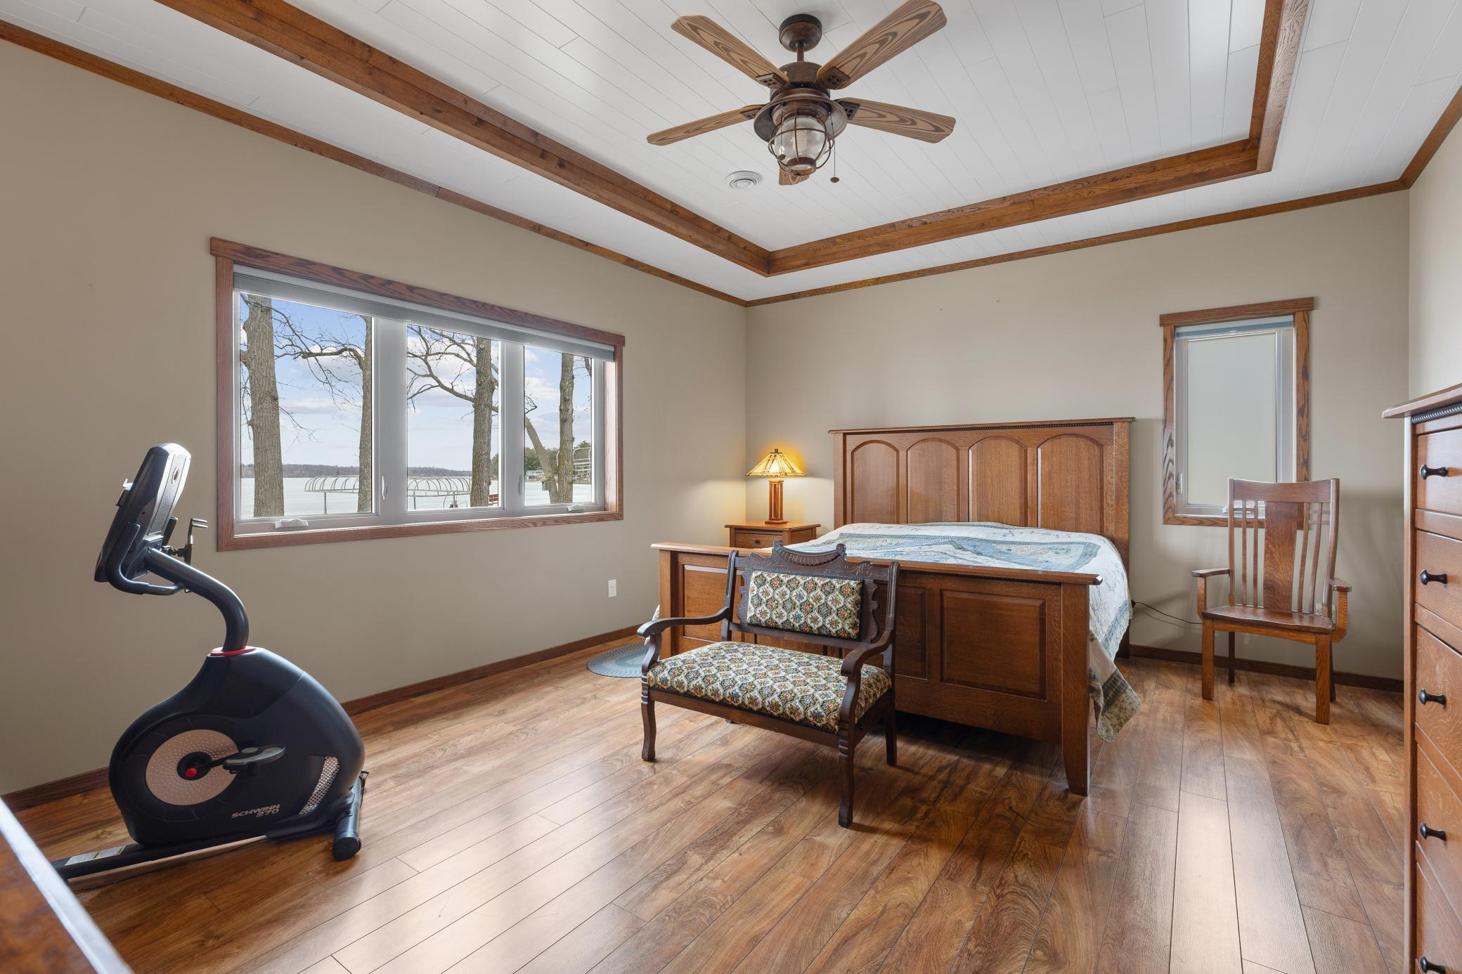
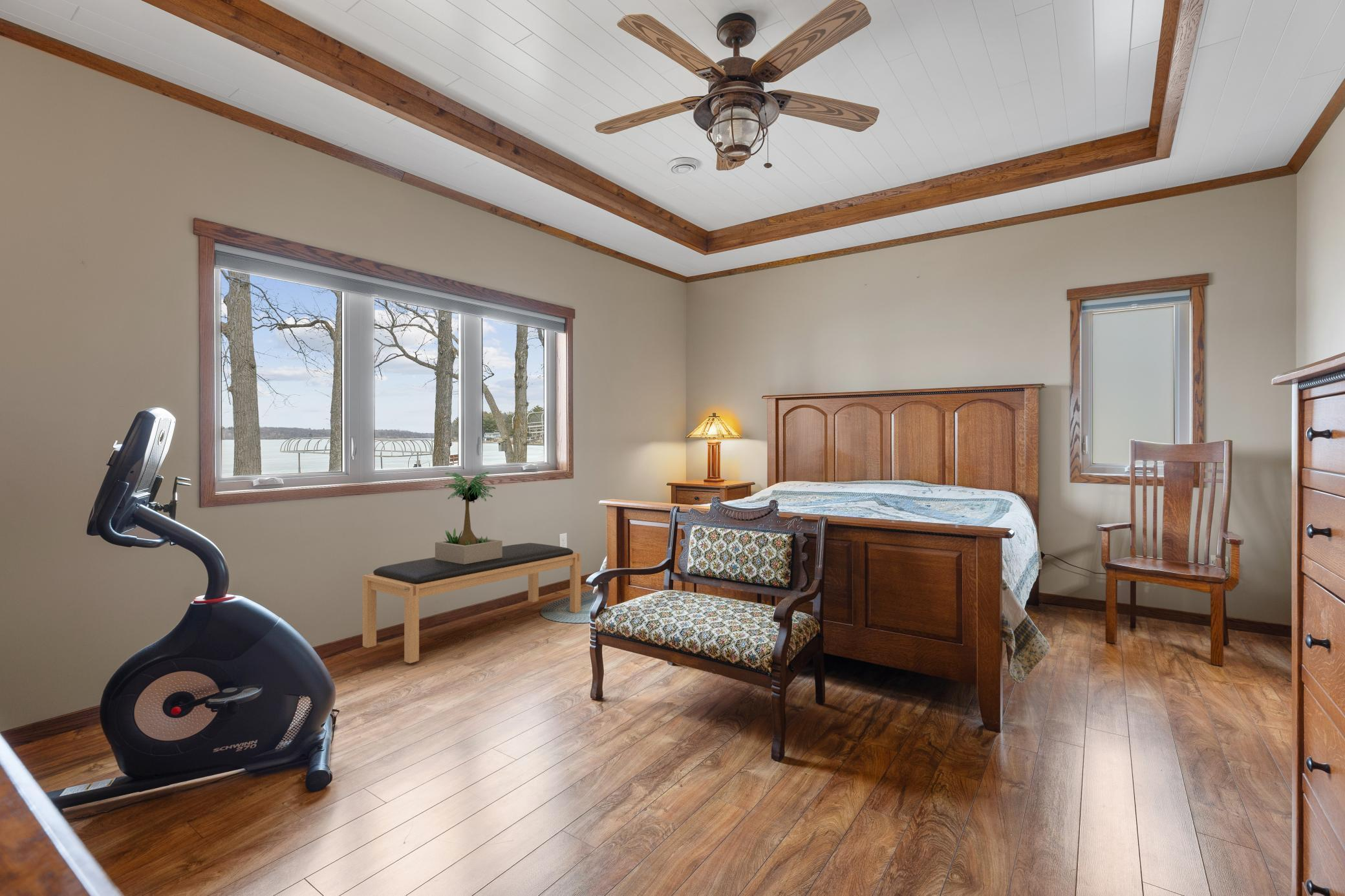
+ bench (480, 584)
+ potted plant (465, 515)
